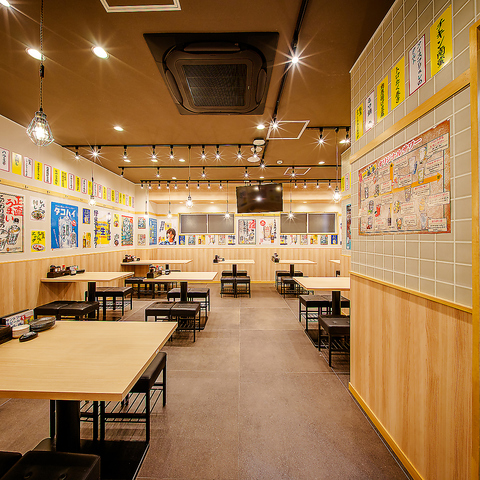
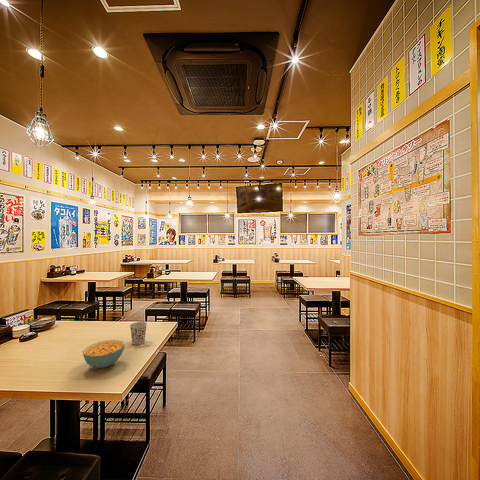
+ cup (138, 333)
+ cereal bowl (104, 356)
